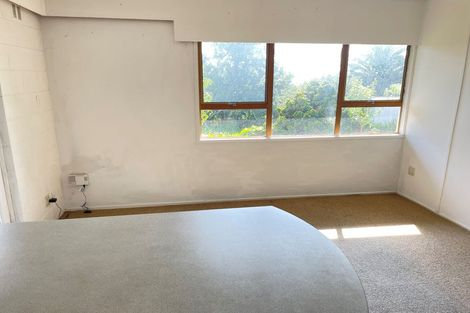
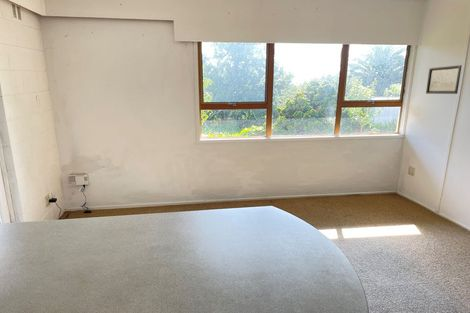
+ wall art (442, 80)
